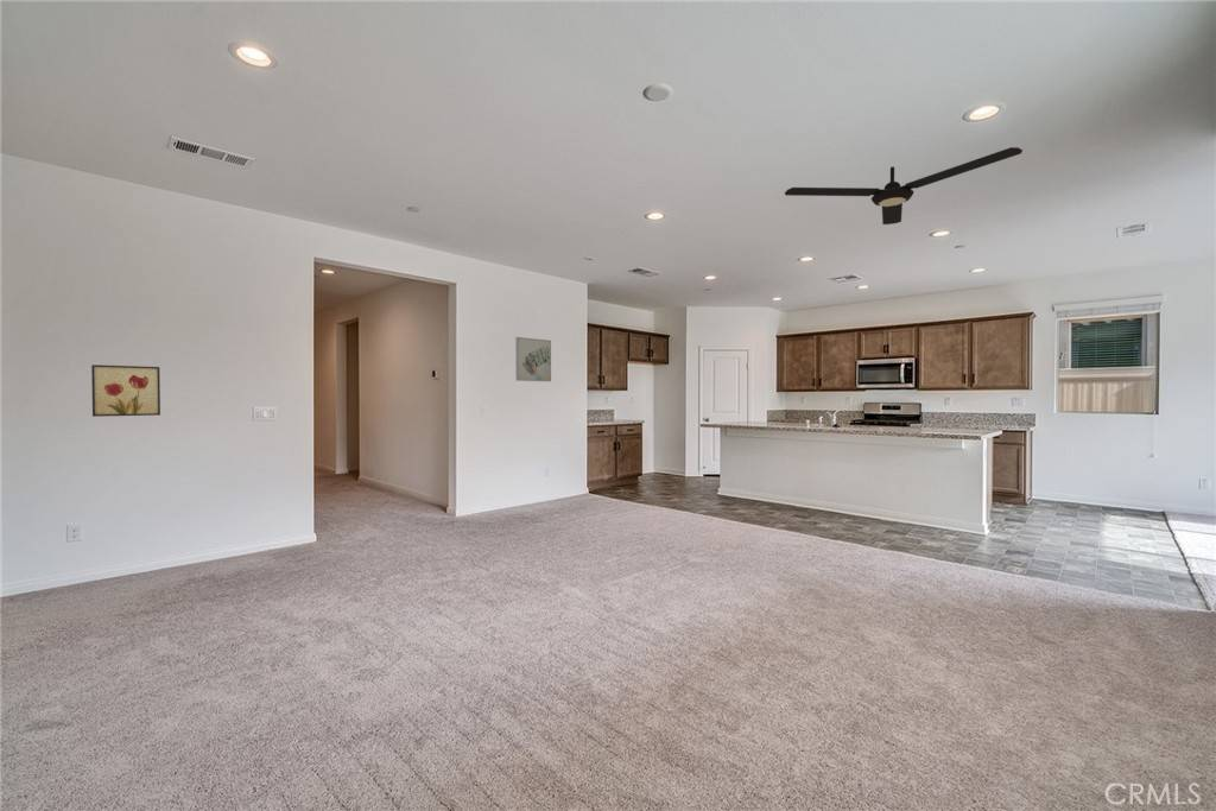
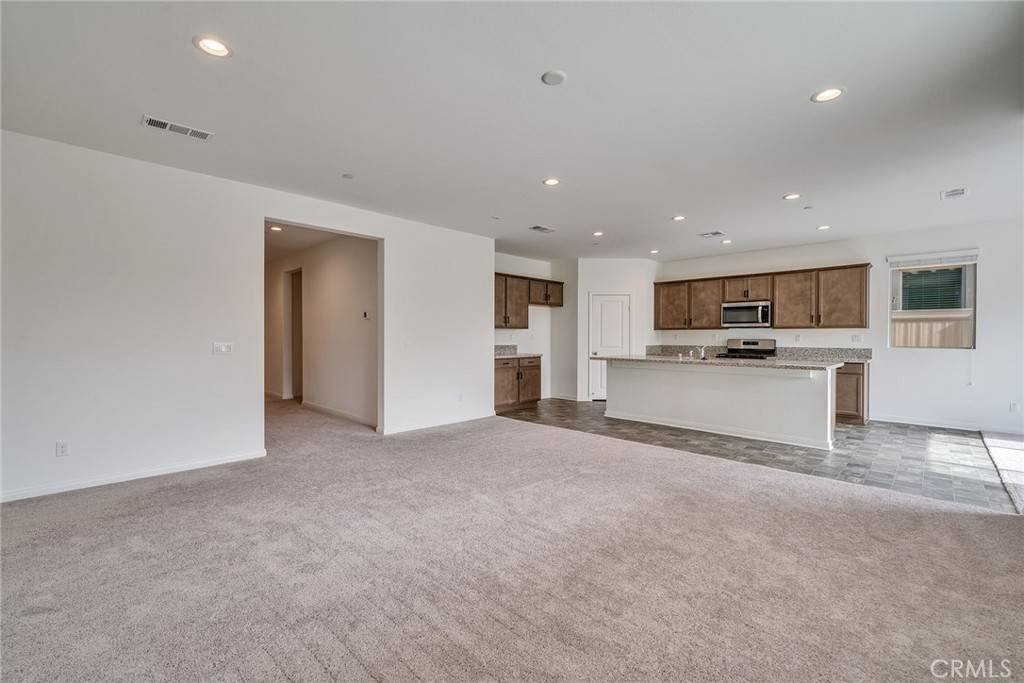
- wall art (126, 391)
- ceiling fan (892, 192)
- wall art (533, 360)
